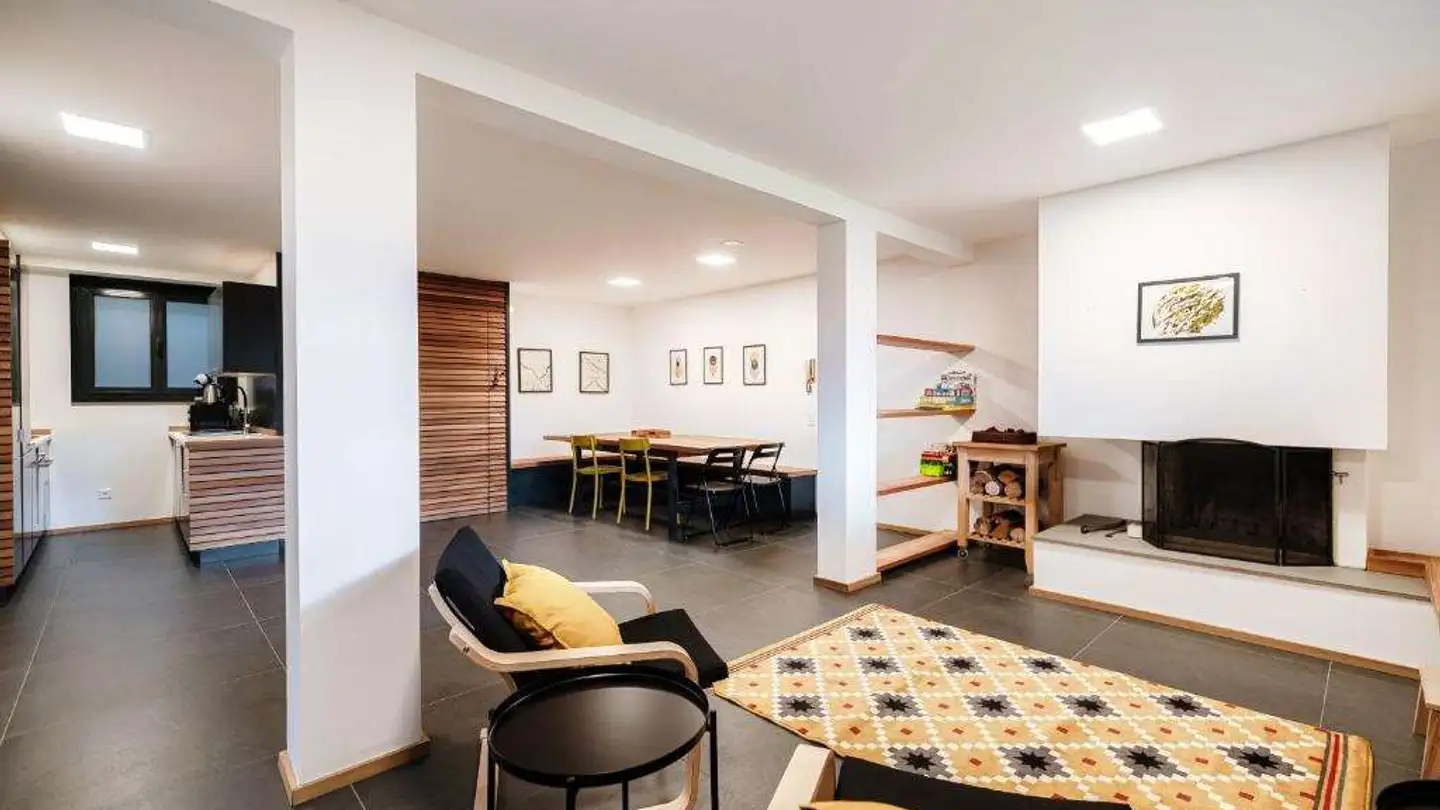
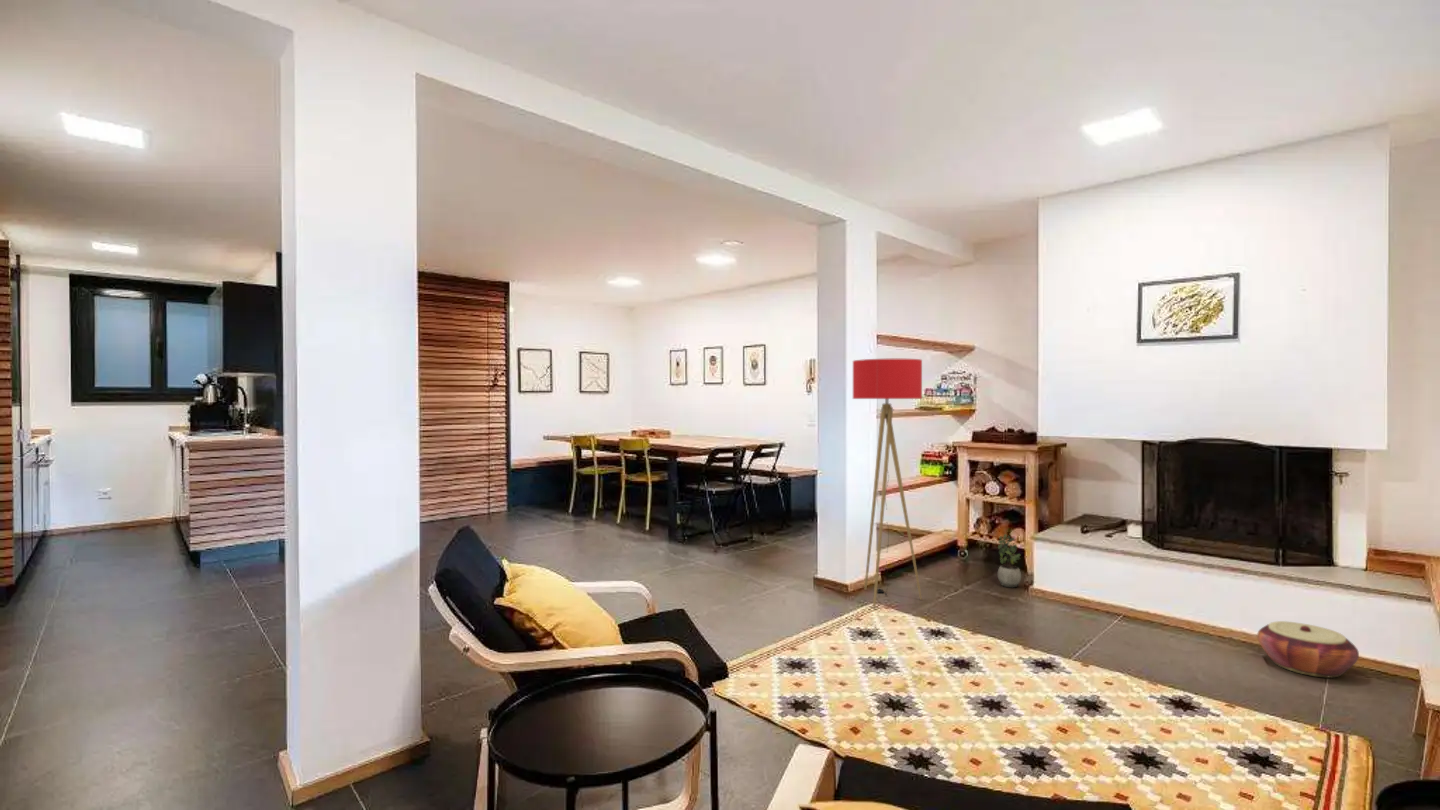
+ woven basket (1306, 646)
+ potted plant (1011, 560)
+ floor lamp (886, 479)
